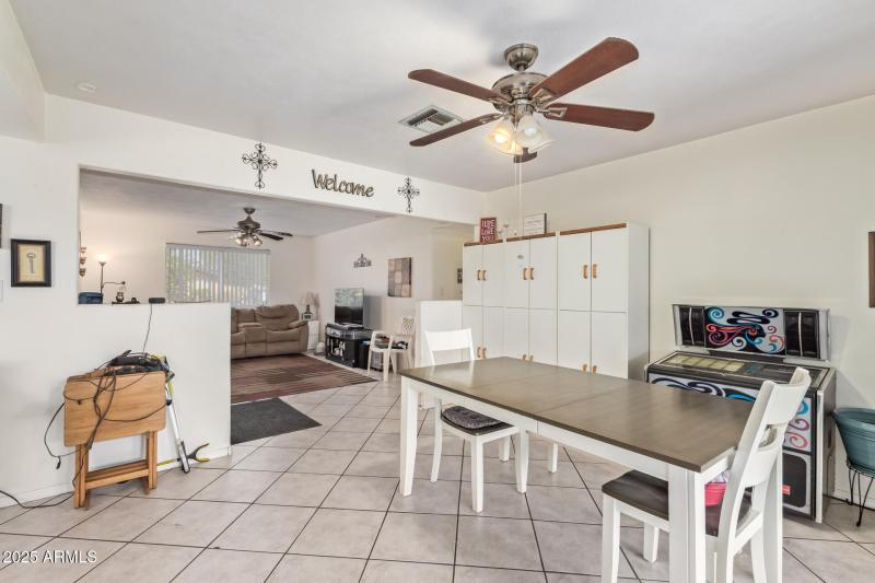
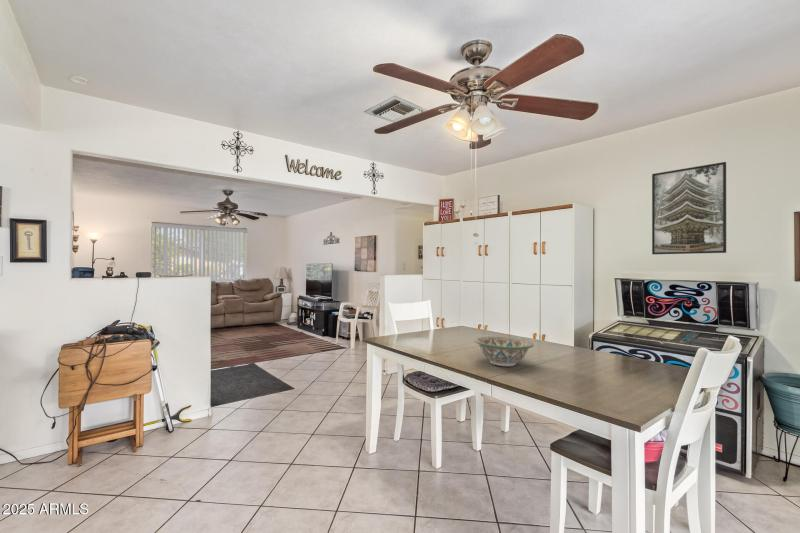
+ decorative bowl (503, 352)
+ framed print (686, 211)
